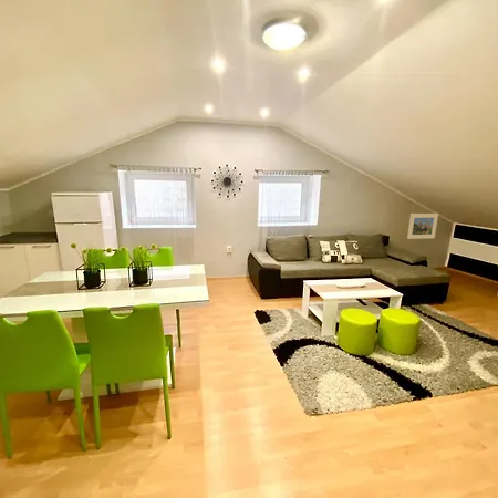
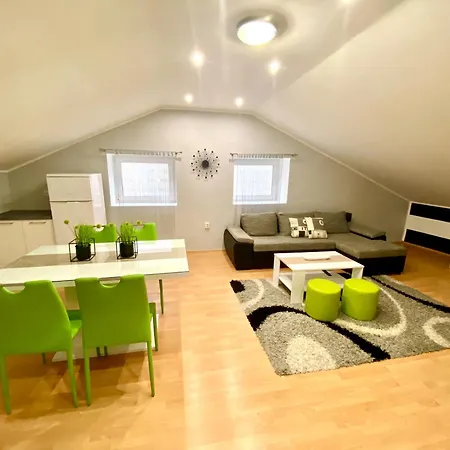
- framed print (423, 226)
